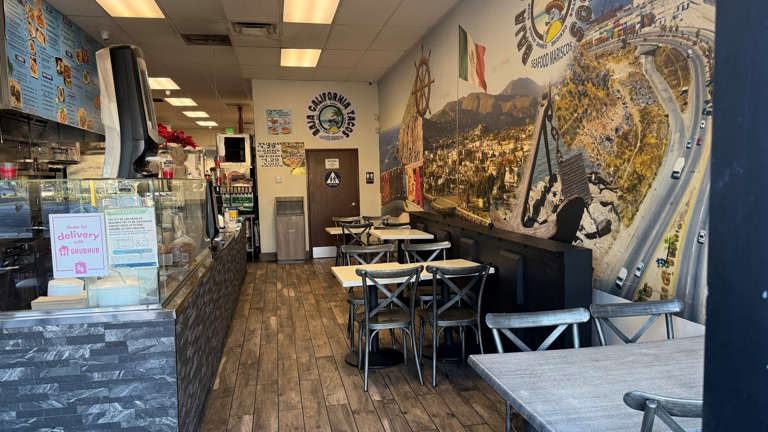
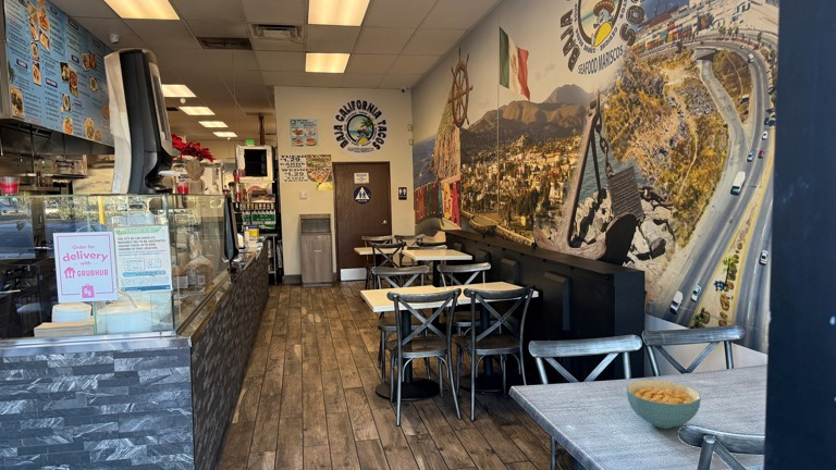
+ cereal bowl (662, 407)
